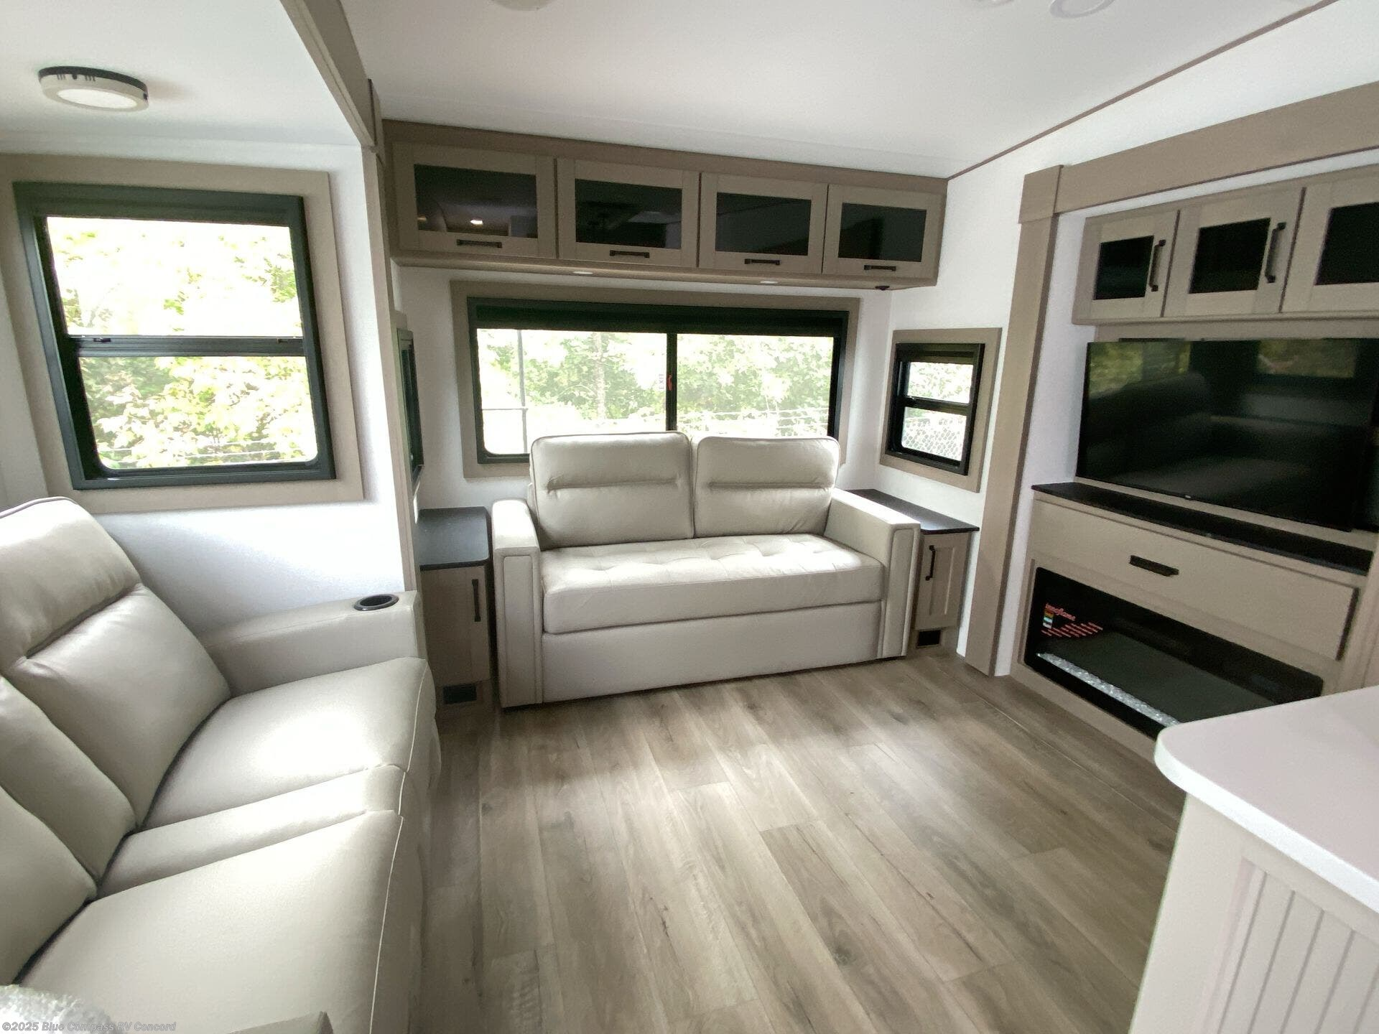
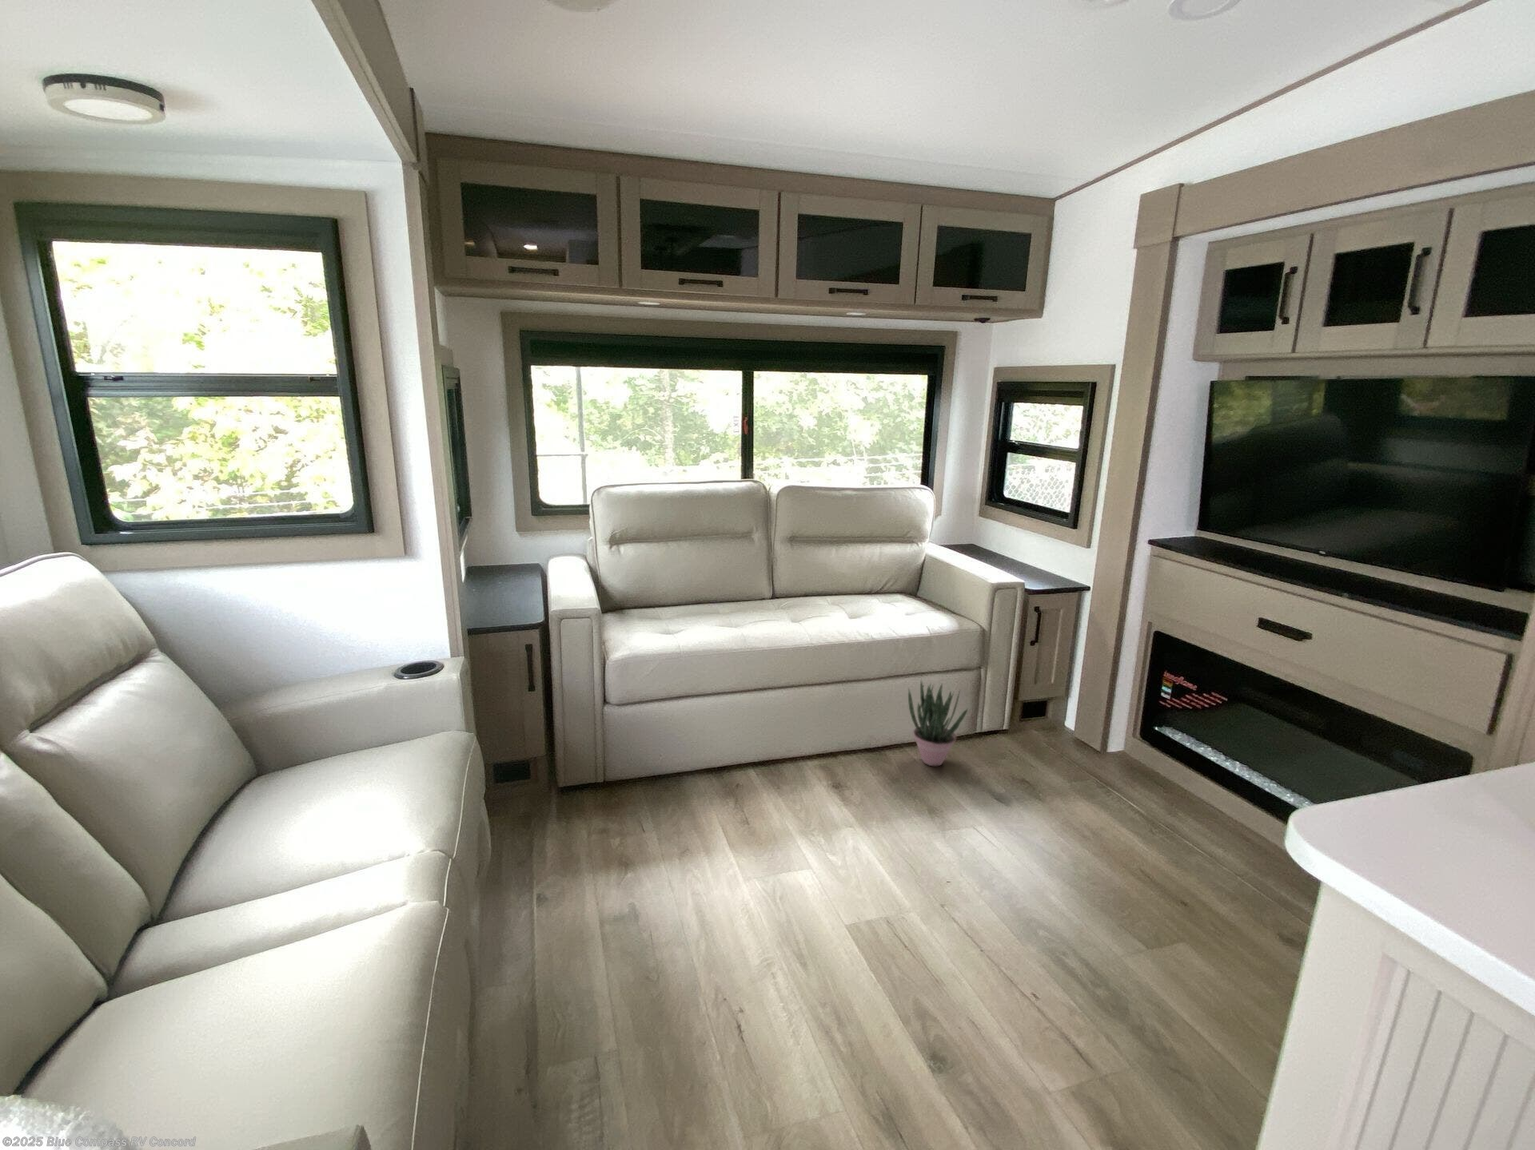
+ potted plant (936, 722)
